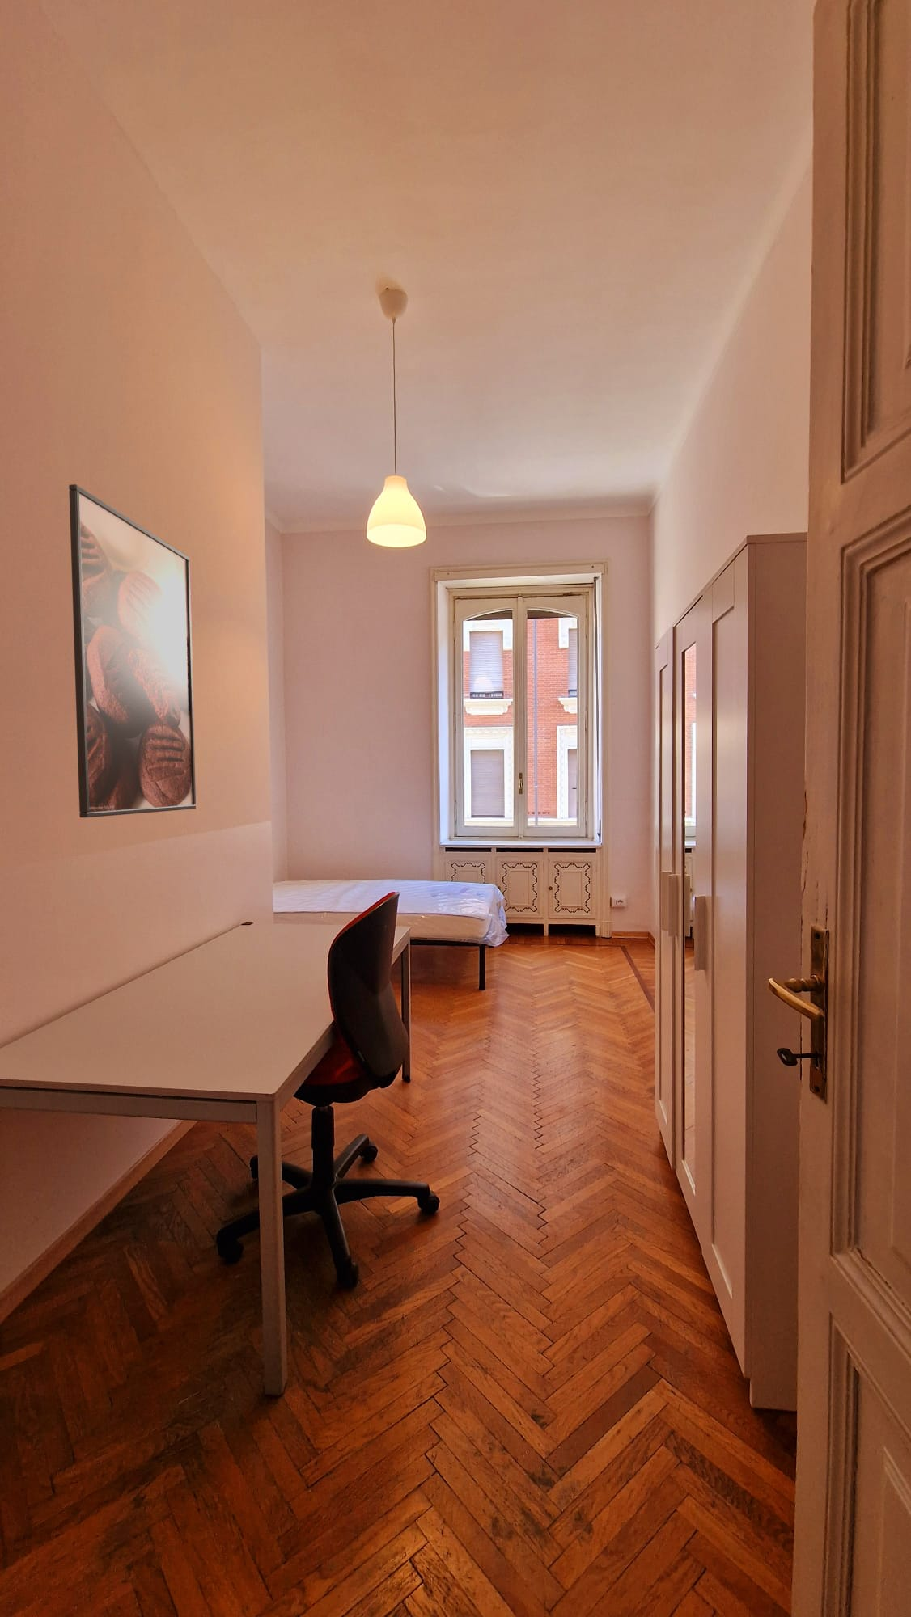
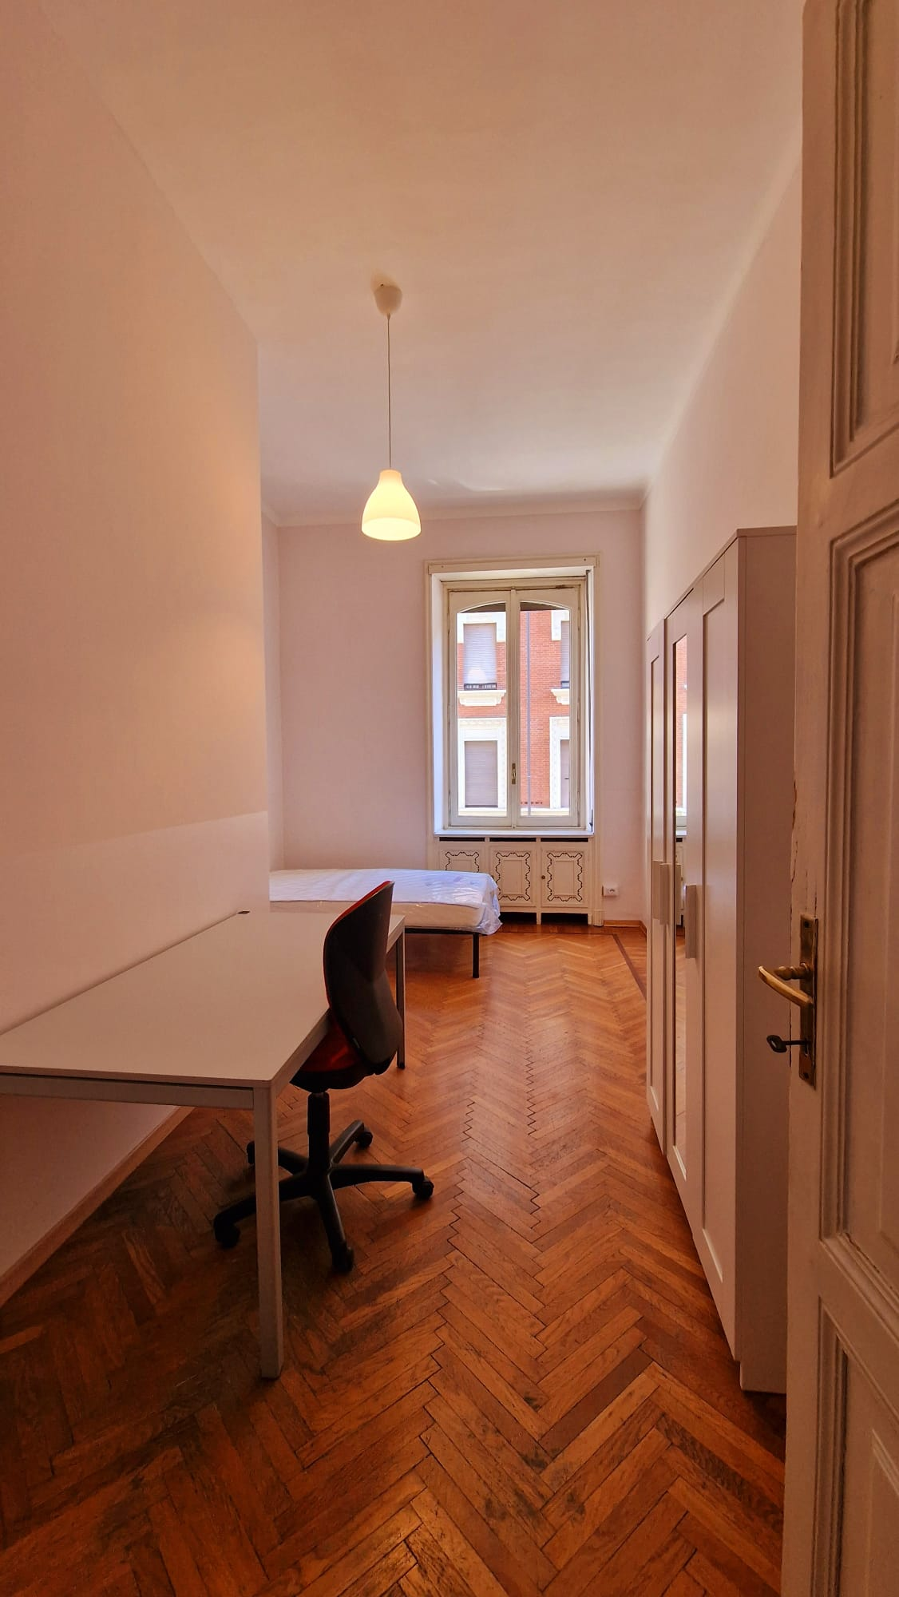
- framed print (141, 671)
